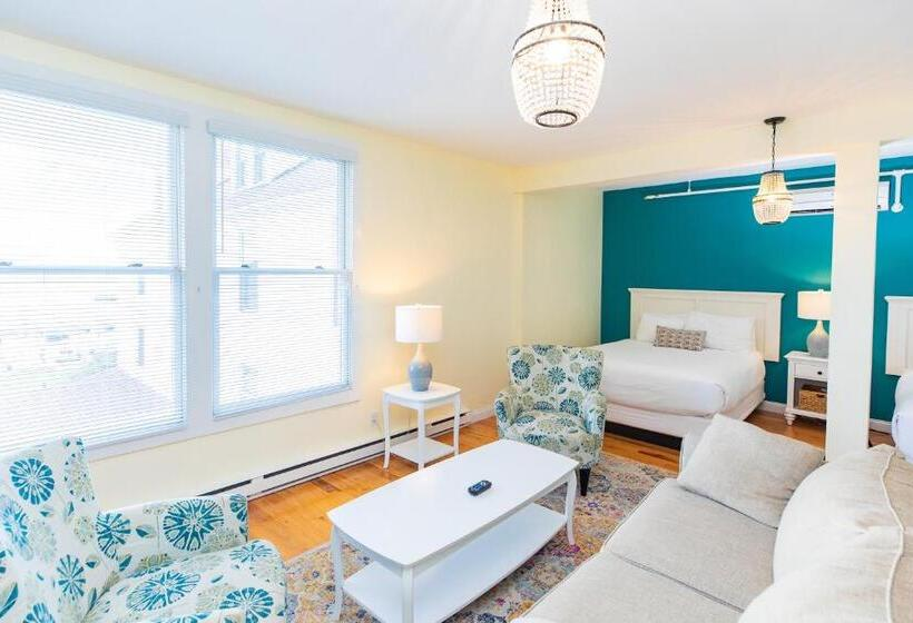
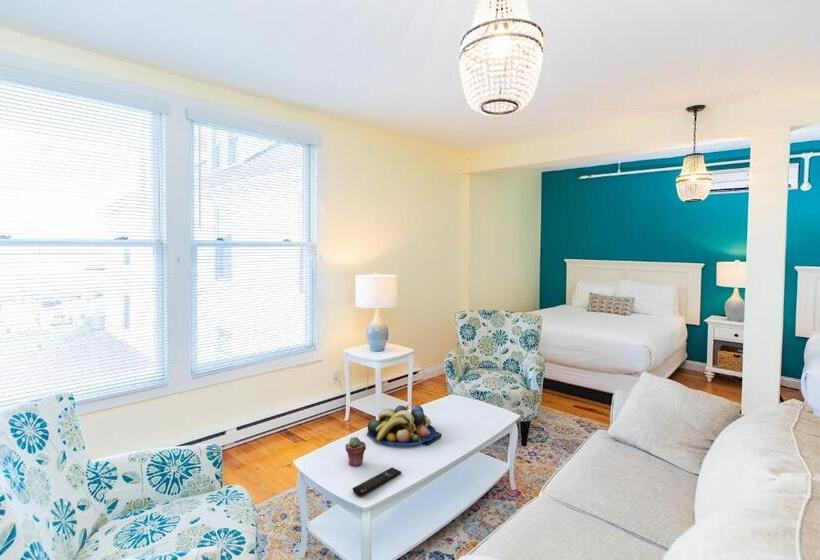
+ fruit bowl (402, 420)
+ remote control (377, 481)
+ potted succulent (355, 450)
